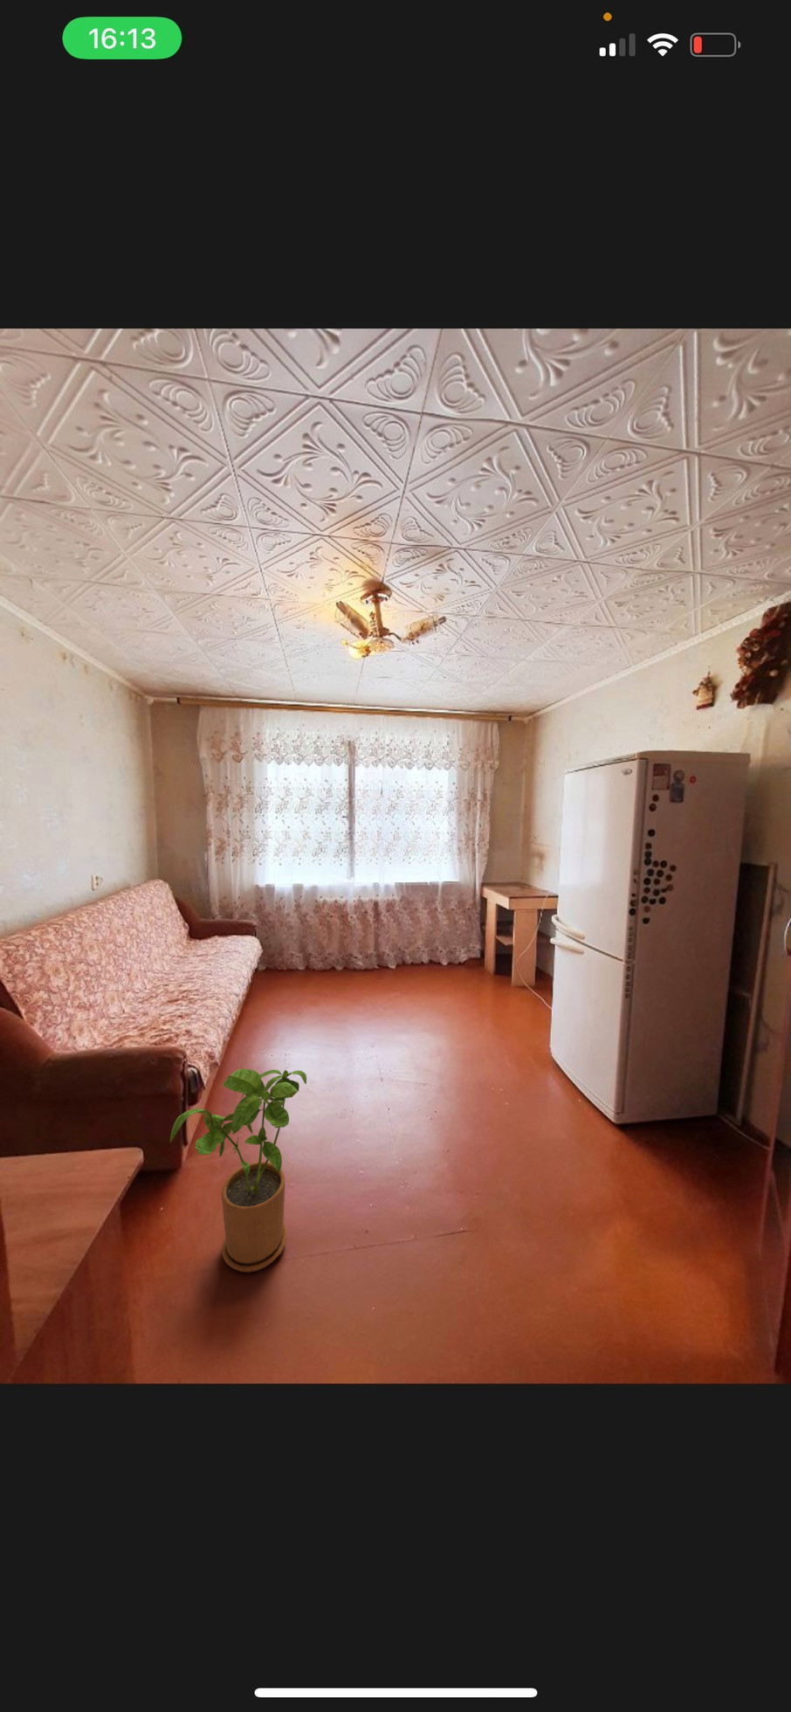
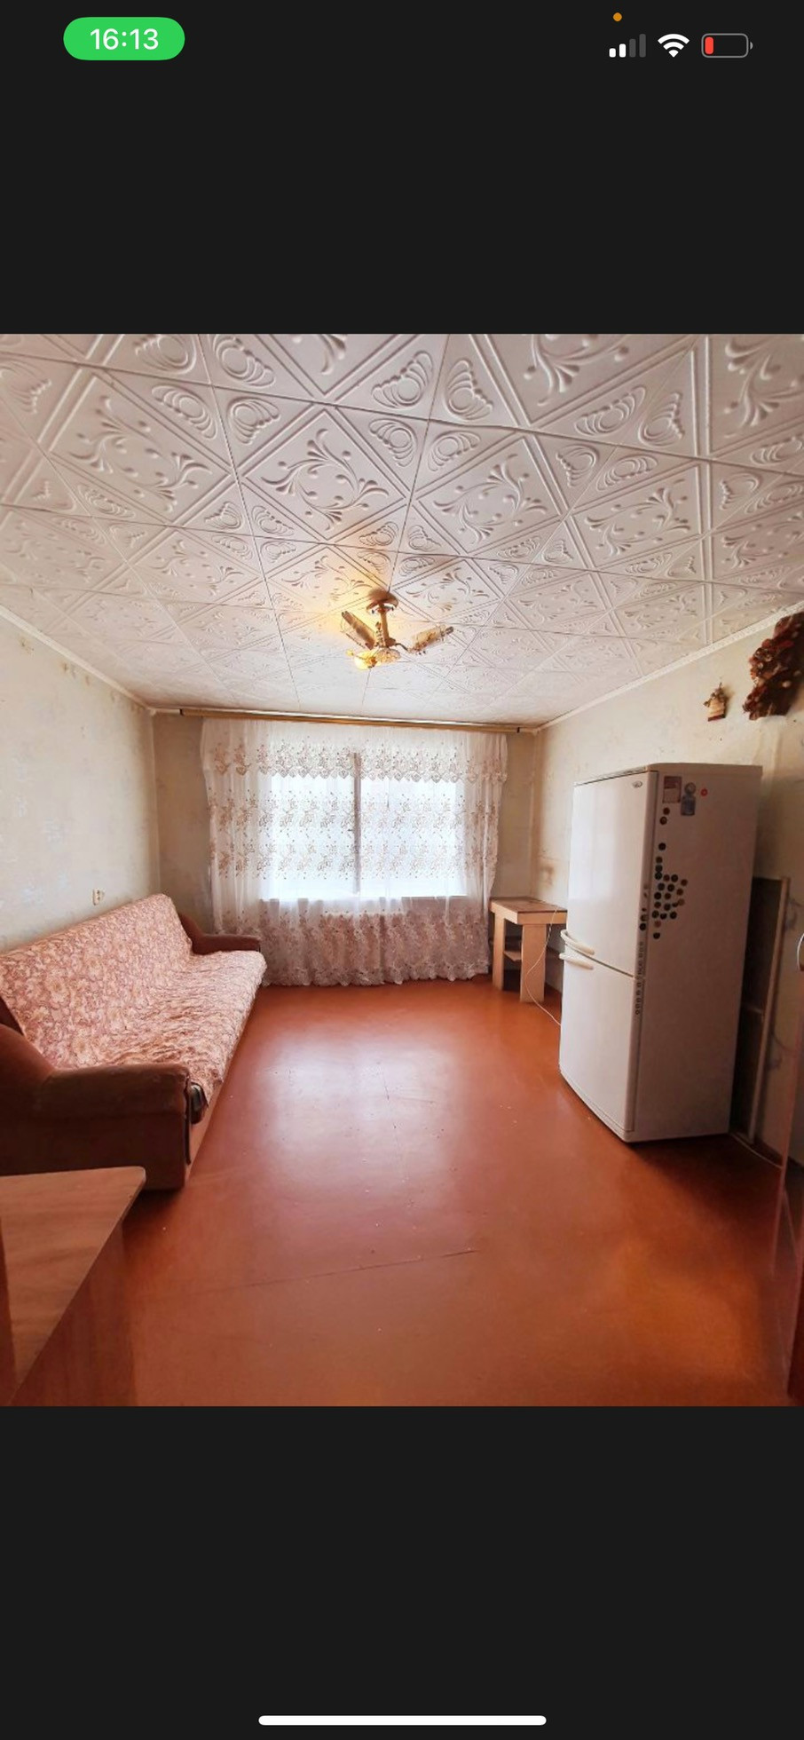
- house plant (242, 1160)
